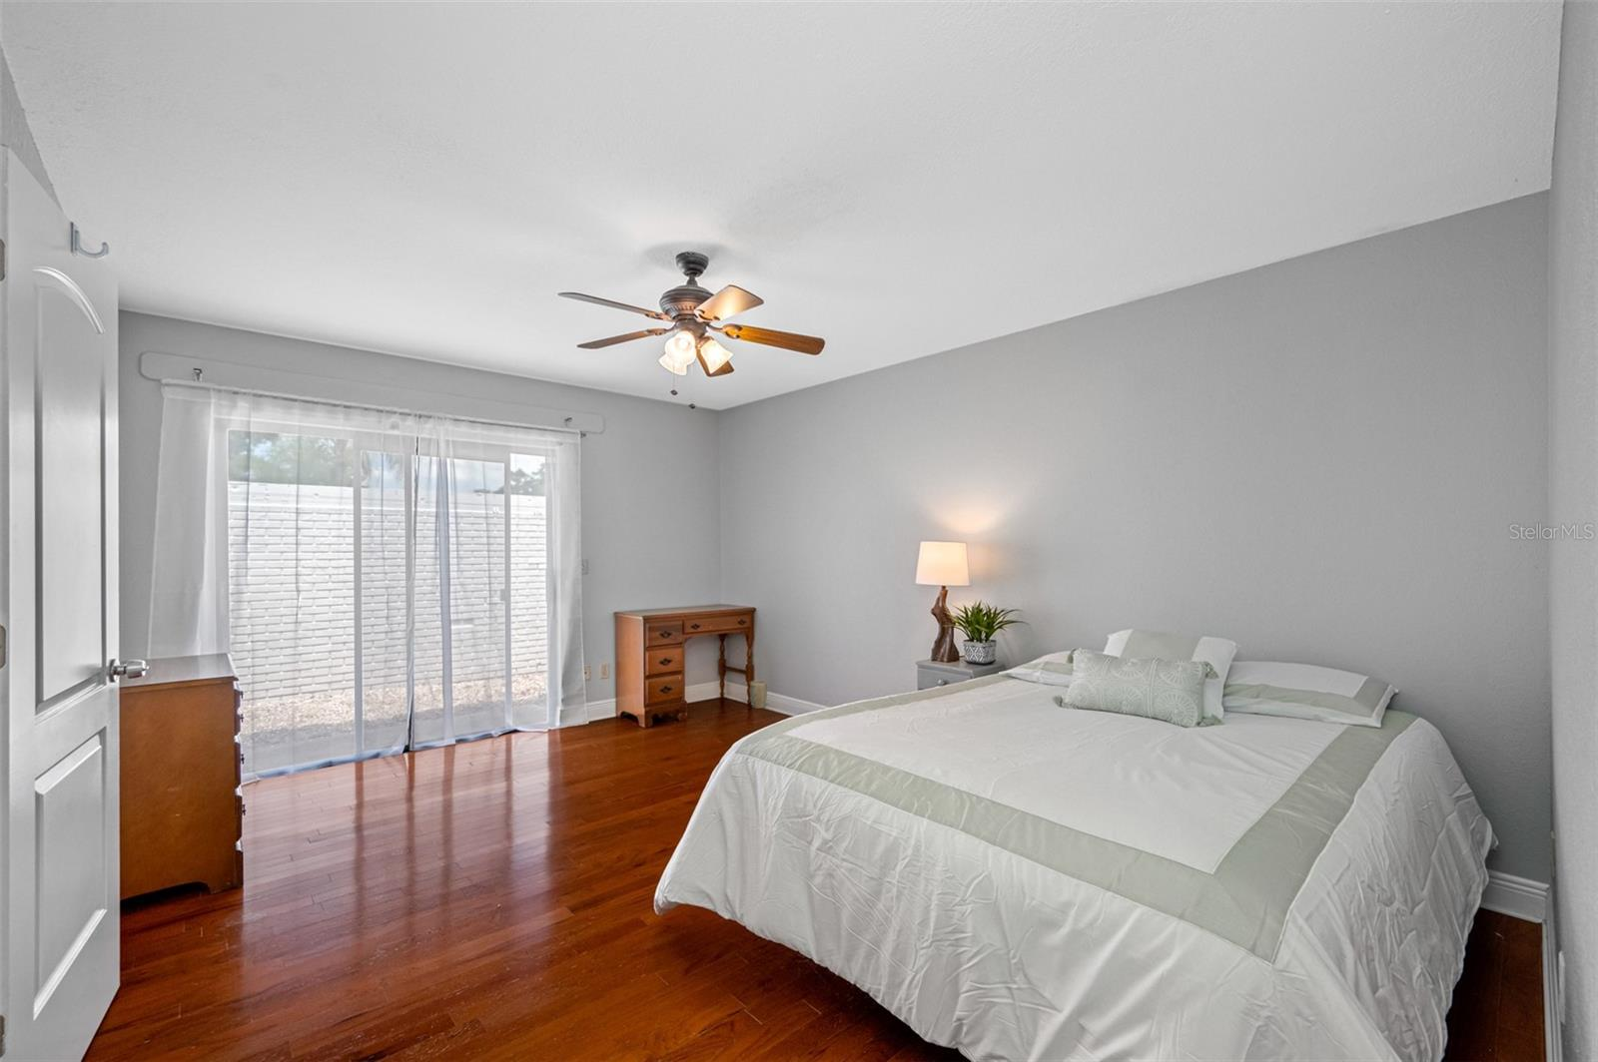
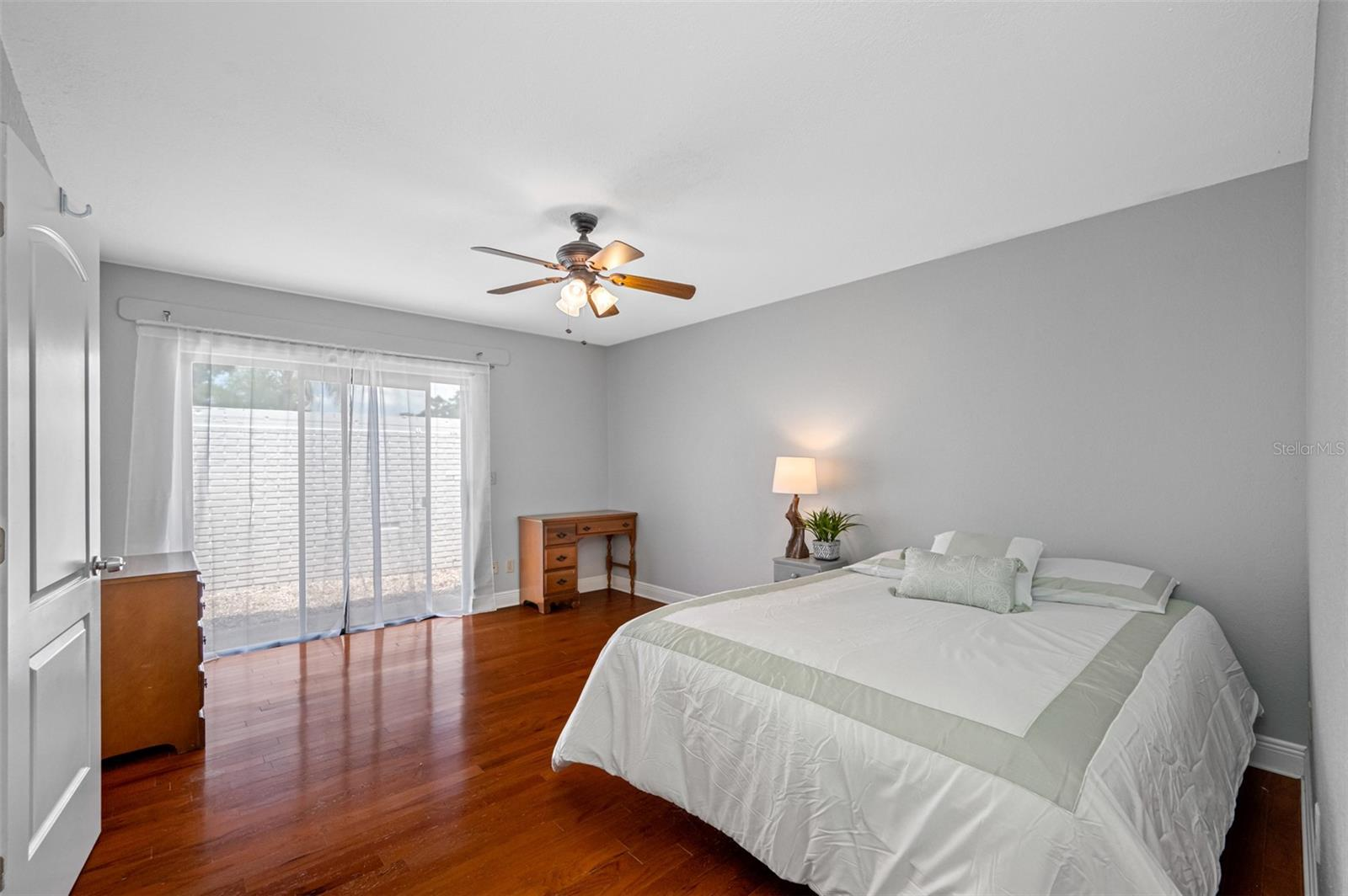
- plant pot (758, 693)
